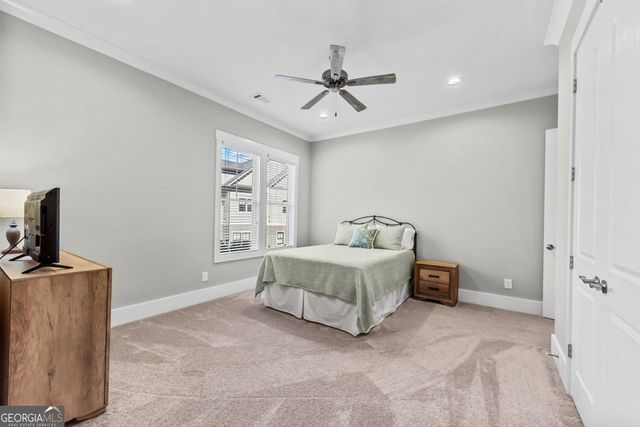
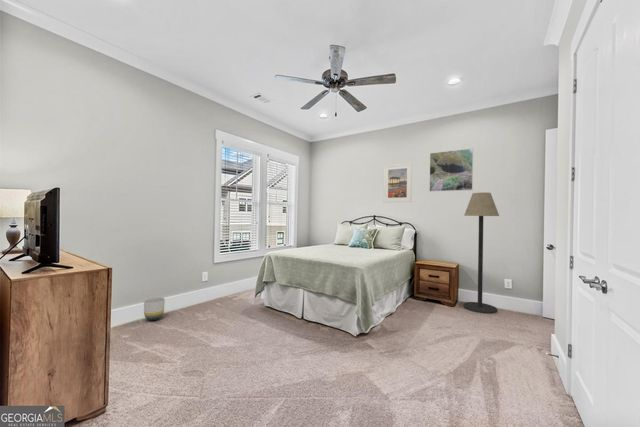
+ planter (154, 309)
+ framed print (450, 170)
+ floor lamp (480, 250)
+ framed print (397, 183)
